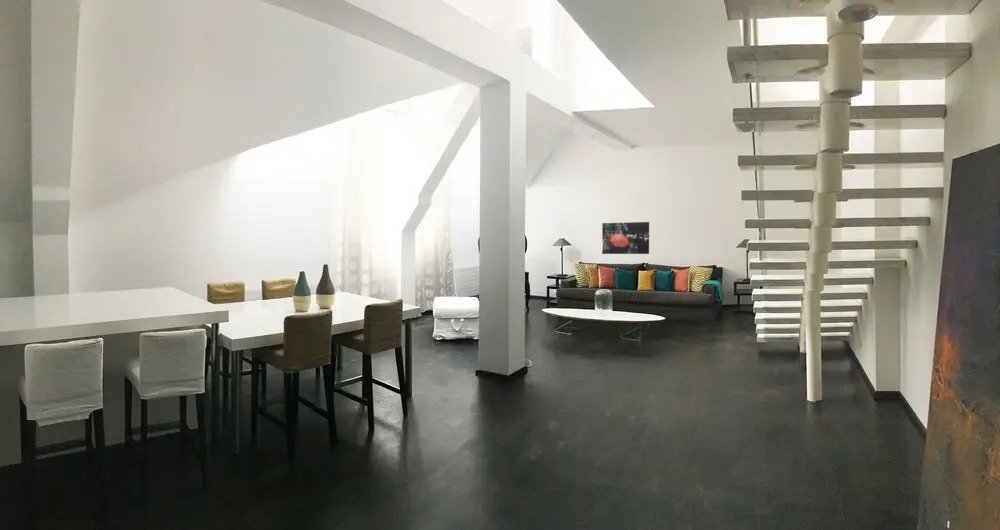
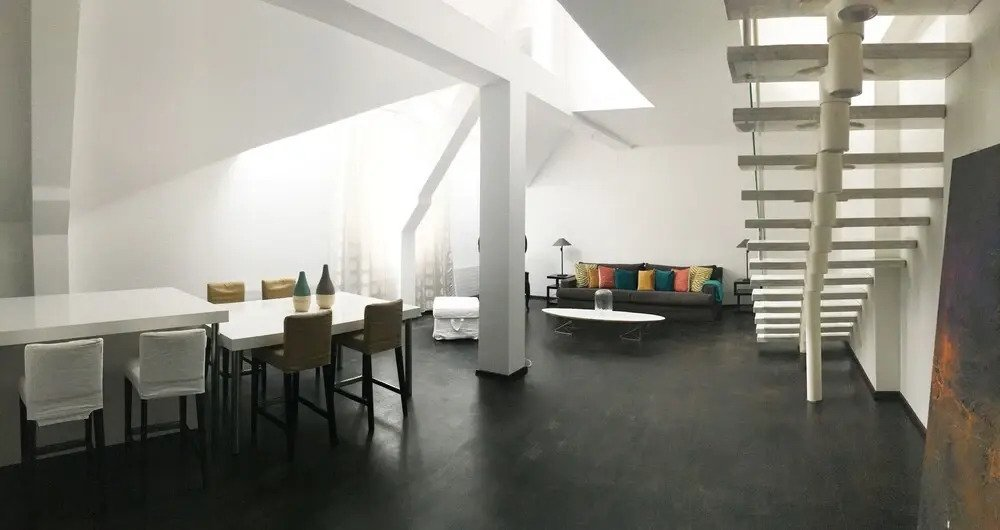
- wall art (625, 238)
